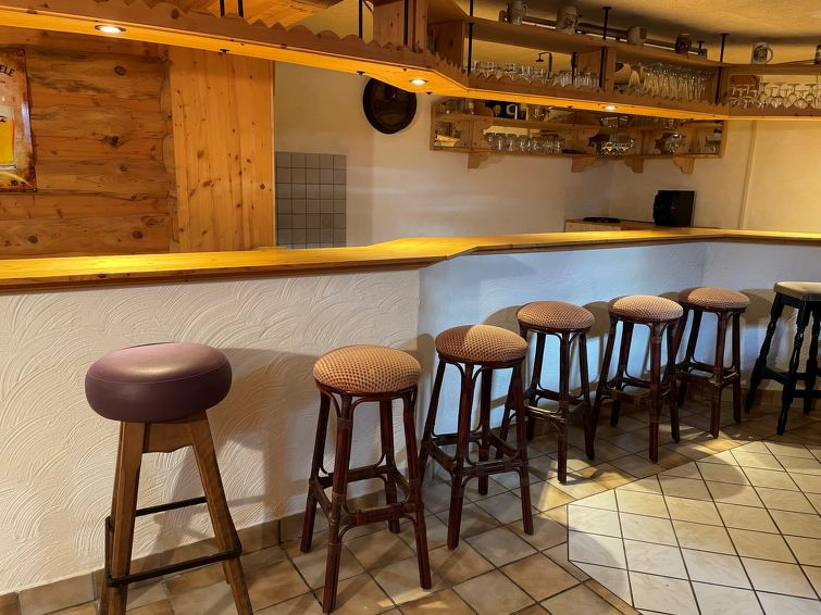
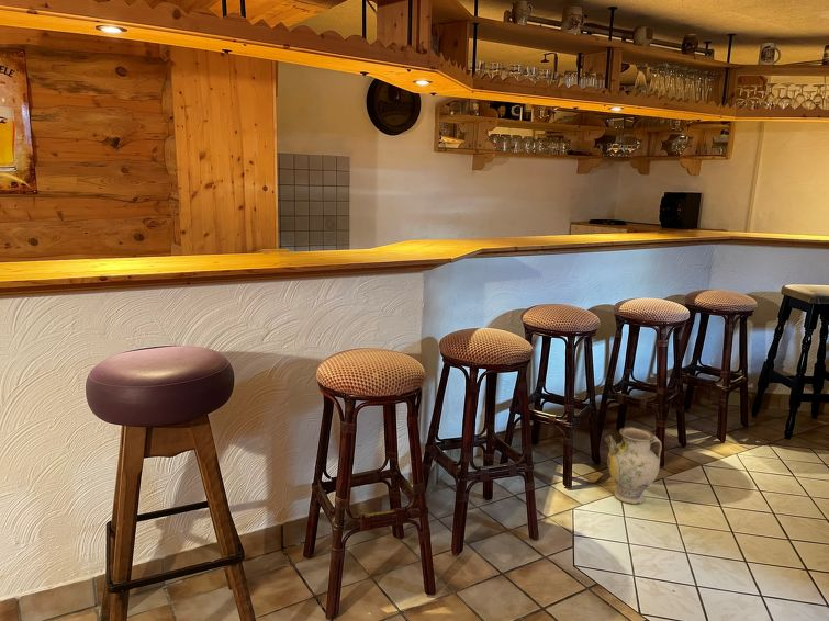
+ ceramic jug (629, 465)
